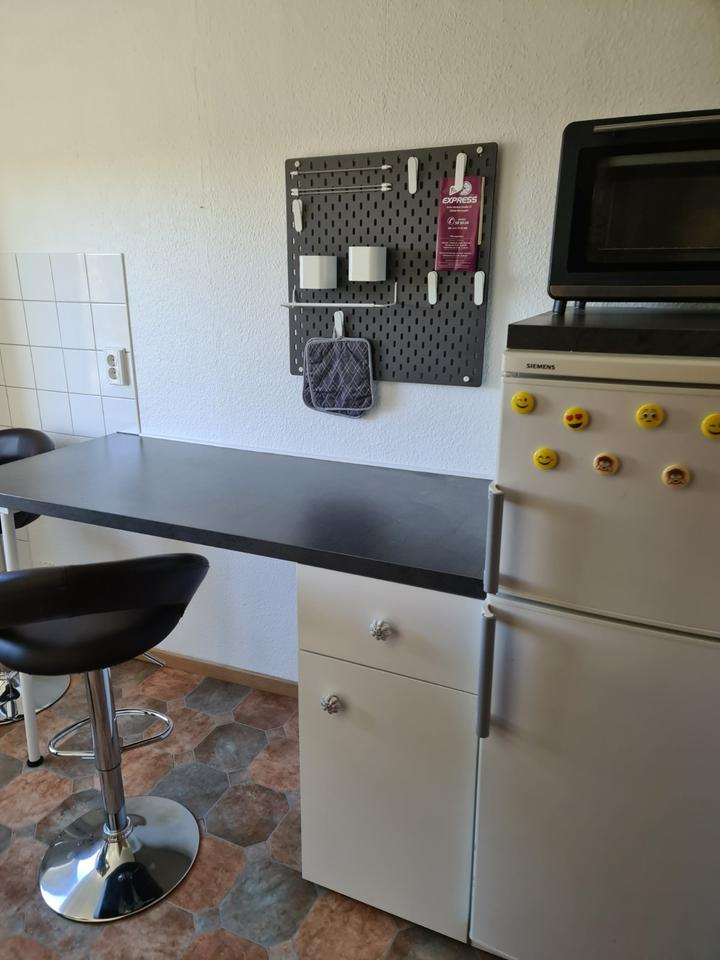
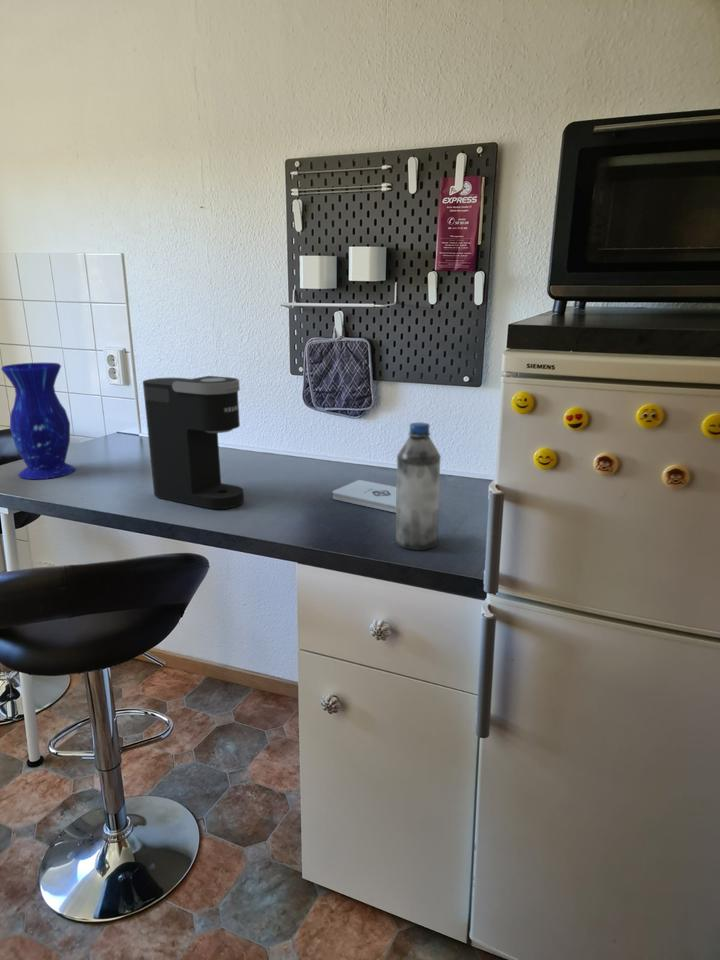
+ coffee maker (194, 439)
+ water bottle (417, 484)
+ vase (39, 419)
+ notepad (379, 495)
